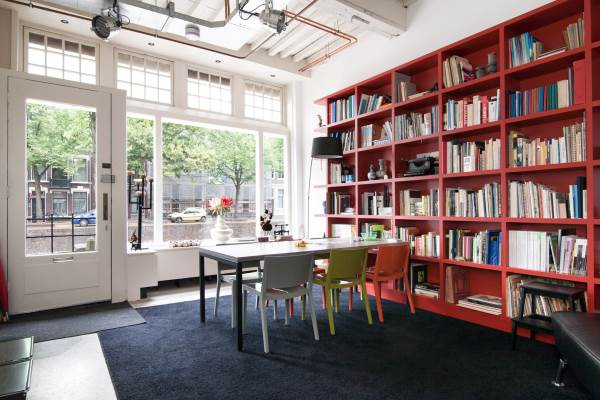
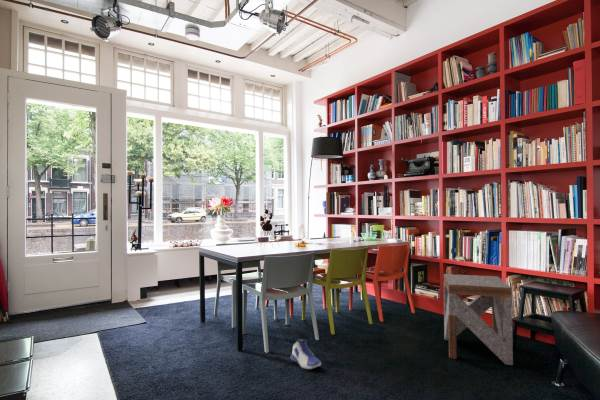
+ sneaker (303, 352)
+ side table (474, 315)
